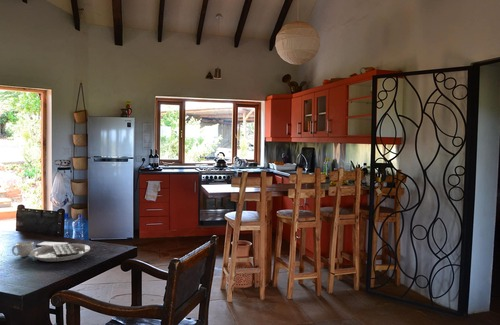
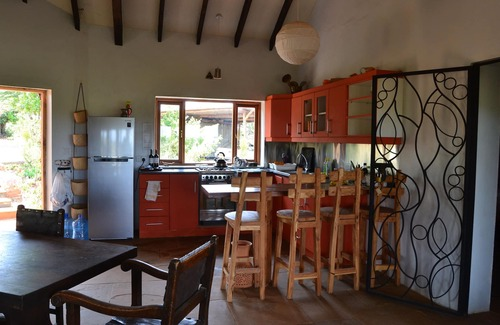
- placemat (54, 245)
